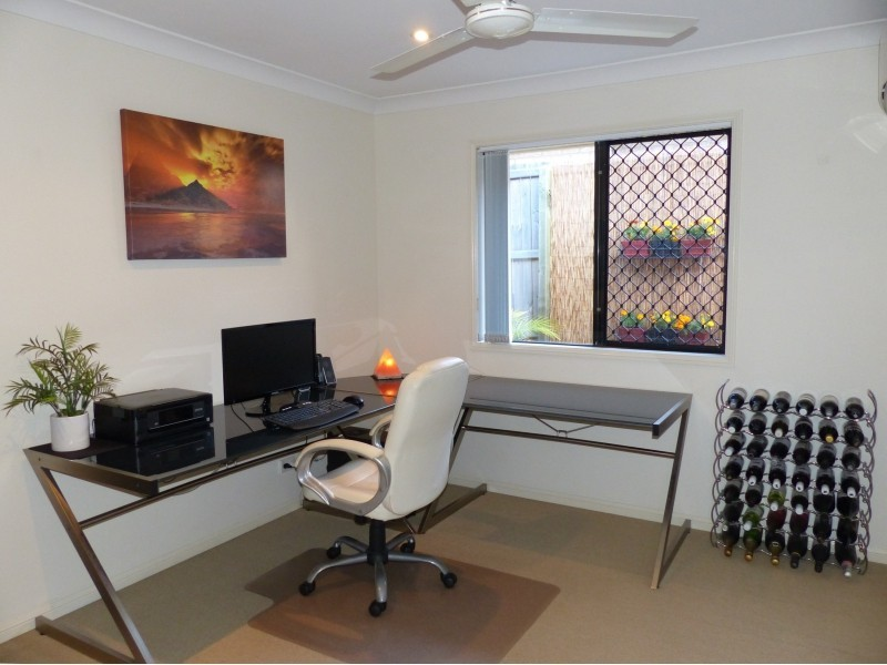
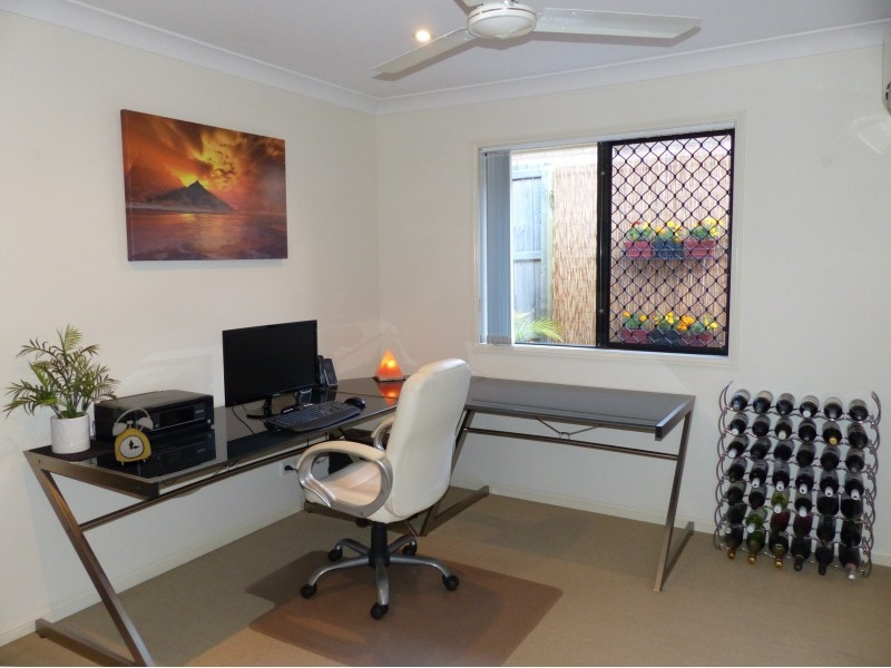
+ alarm clock (133, 434)
